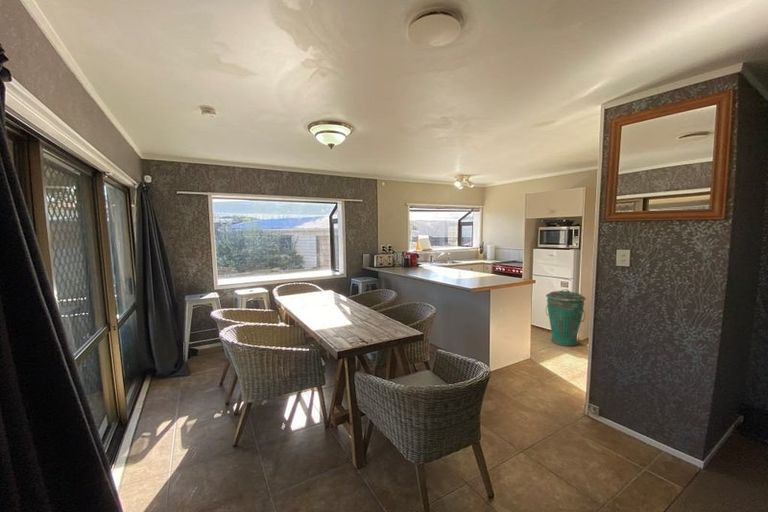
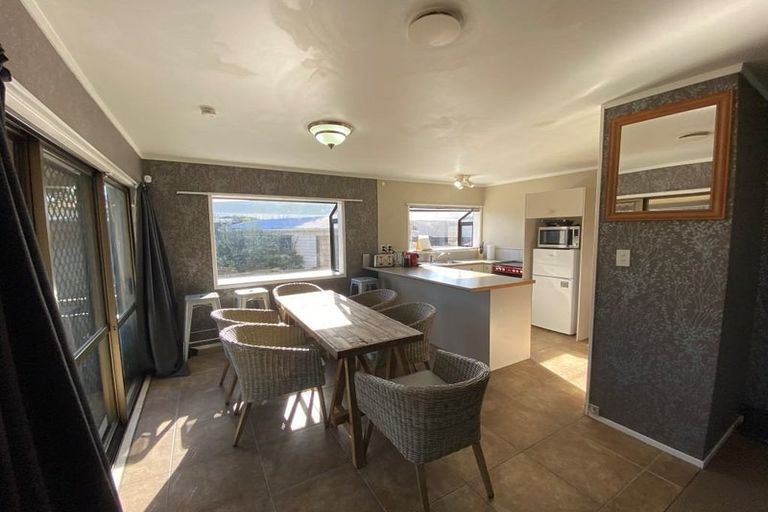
- trash can (564, 315)
